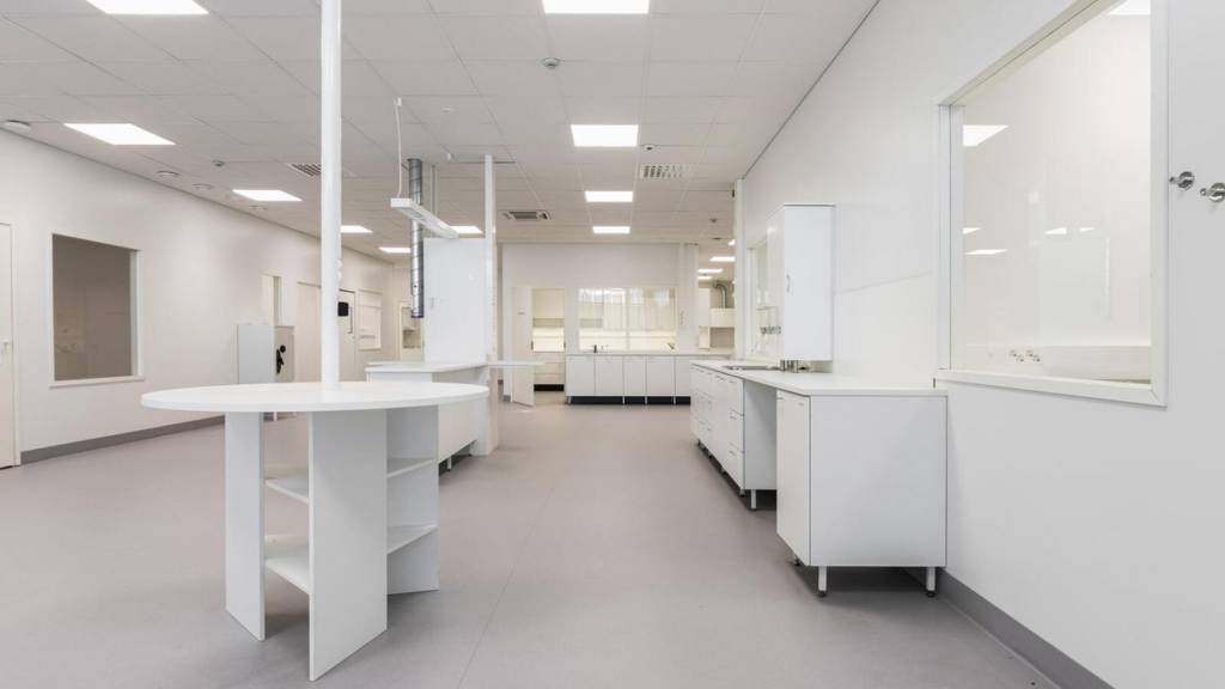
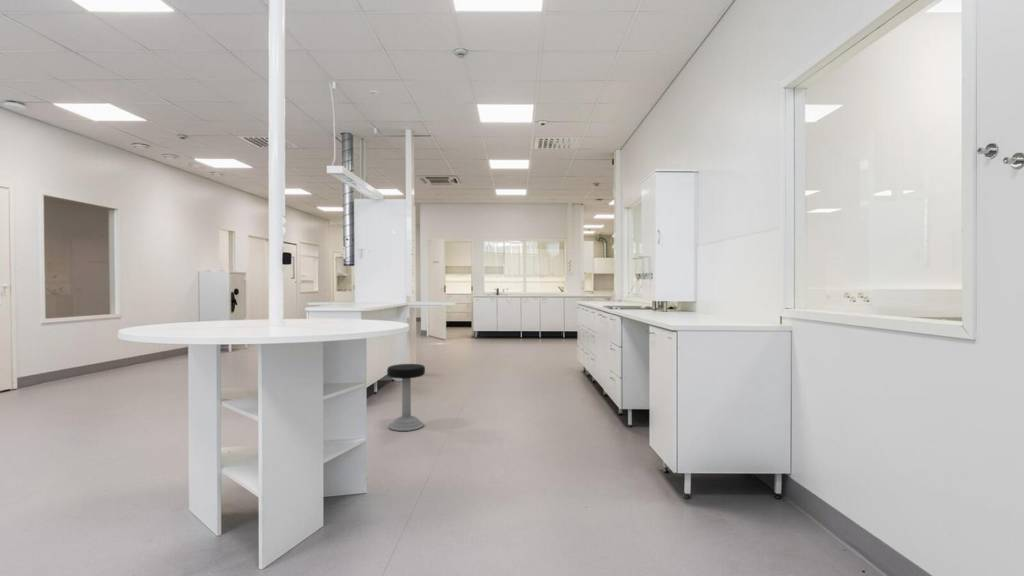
+ stool (406, 396)
